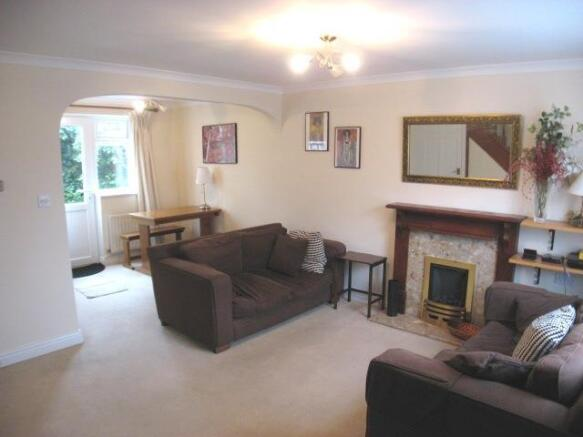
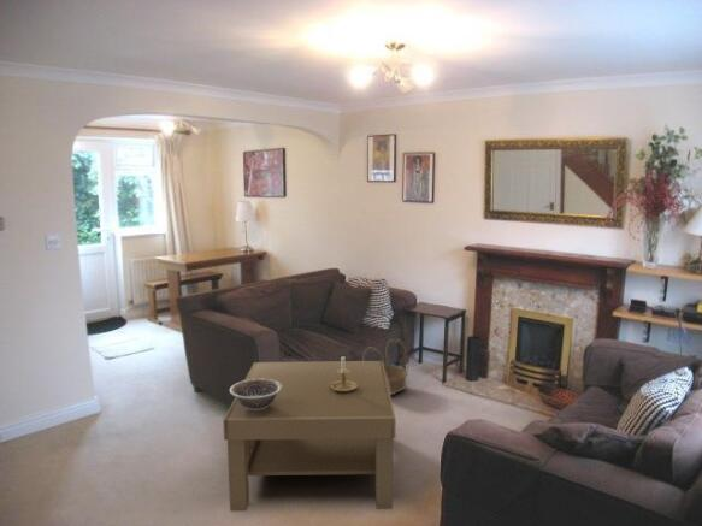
+ decorative bowl (256, 396)
+ basket (384, 366)
+ coffee table (314, 426)
+ candle holder (341, 372)
